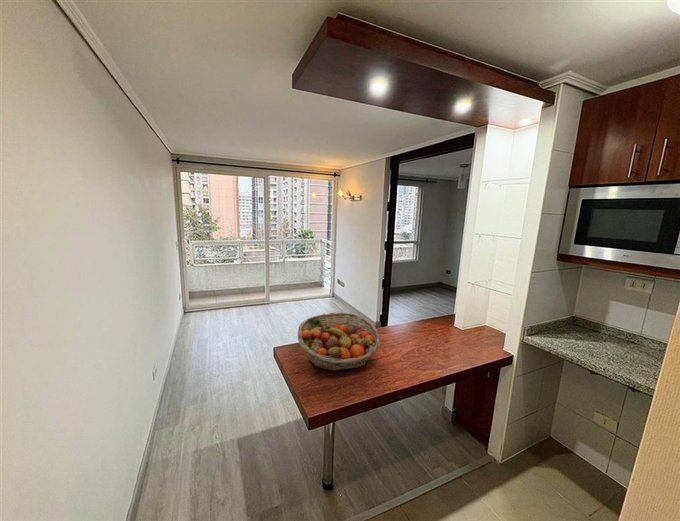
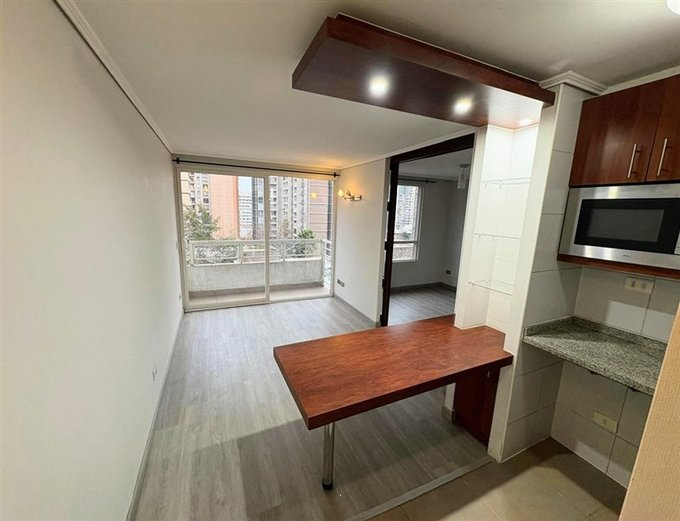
- fruit basket (339, 340)
